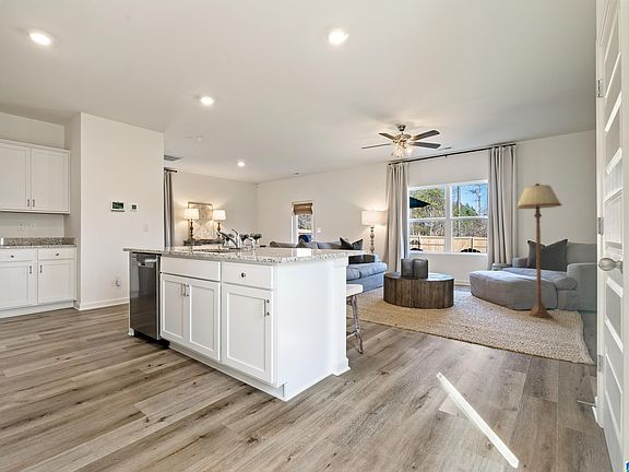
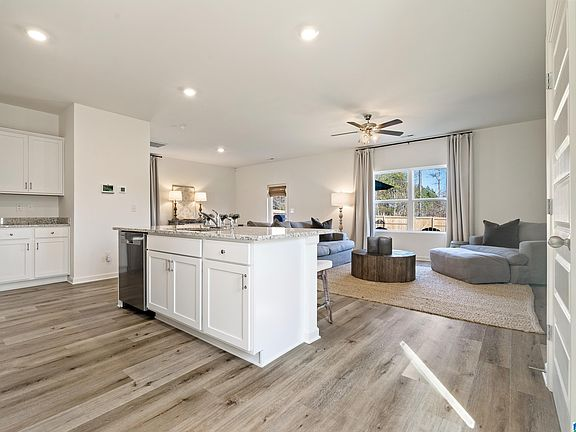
- floor lamp (538, 249)
